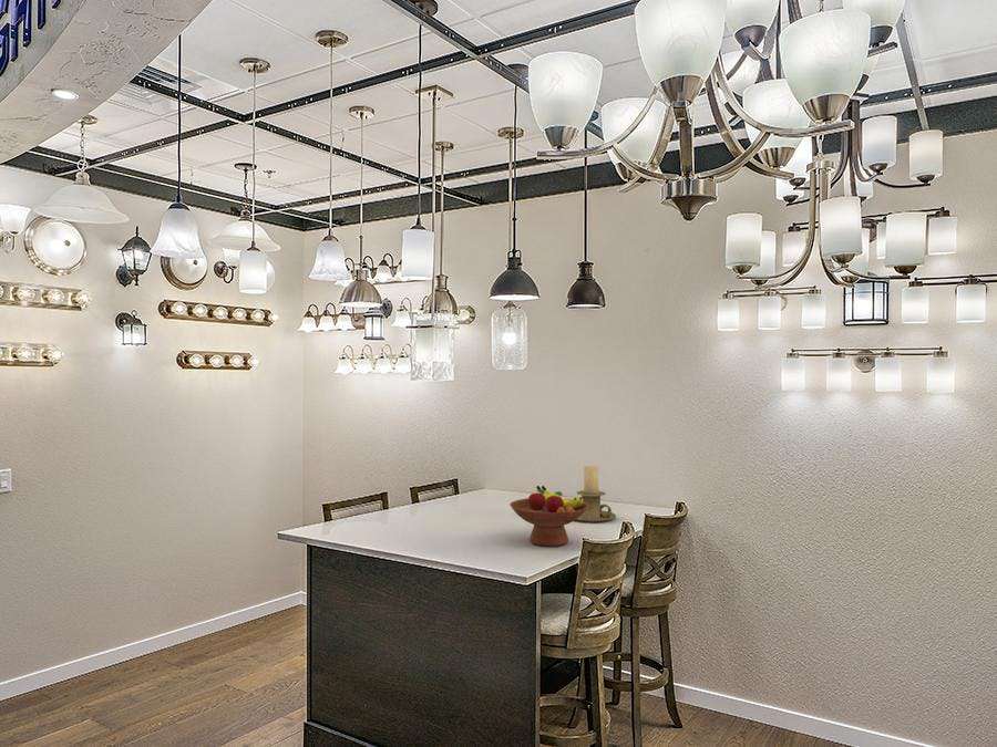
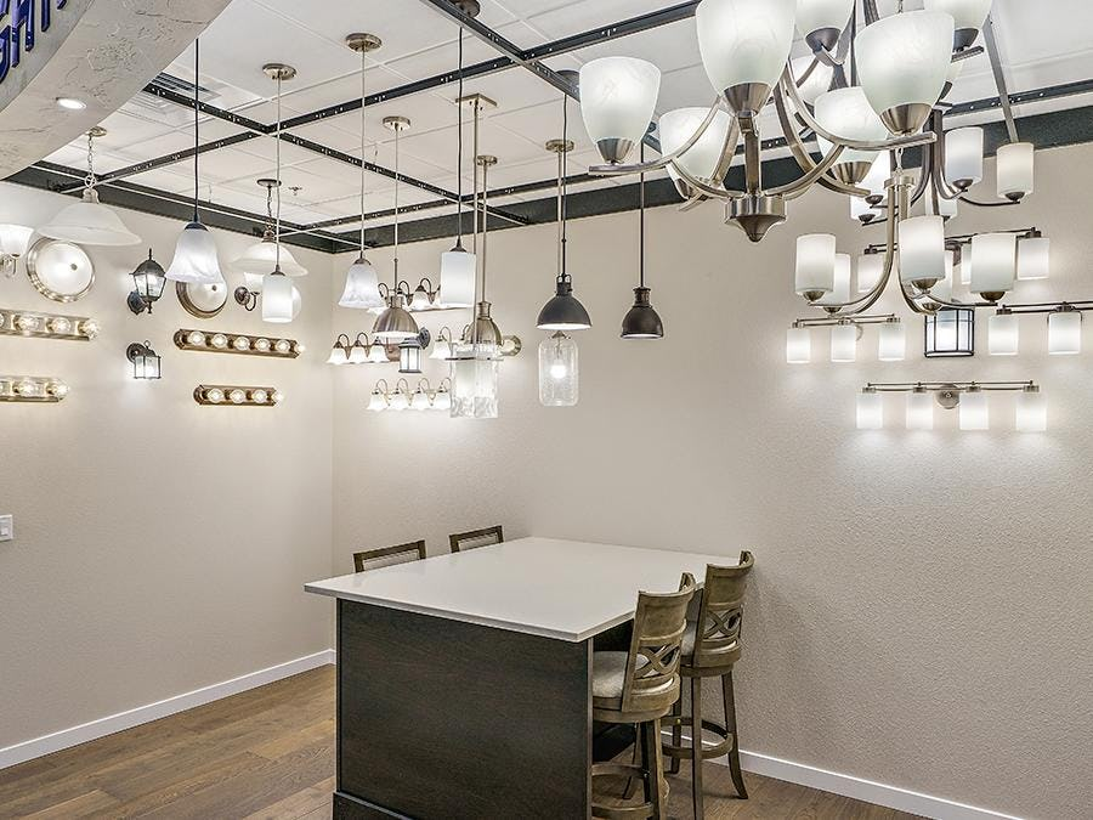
- candle holder (590, 491)
- fruit bowl (548, 516)
